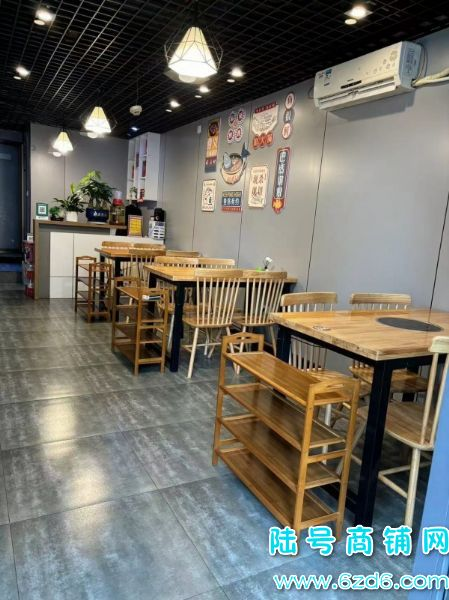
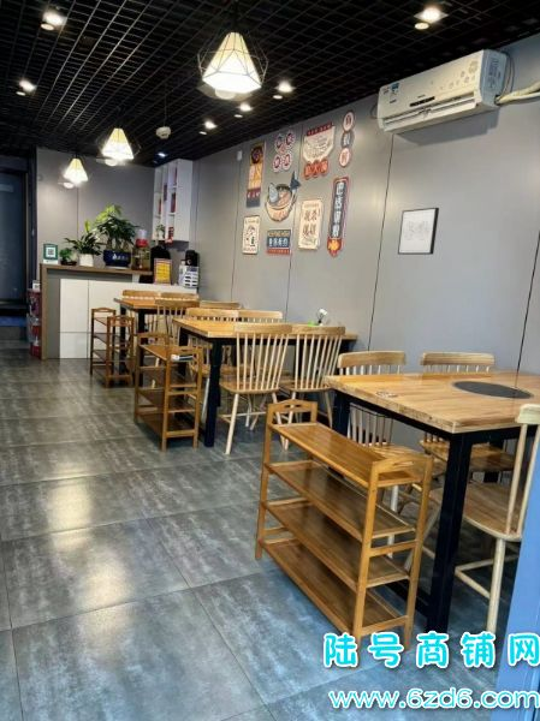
+ wall art (417, 232)
